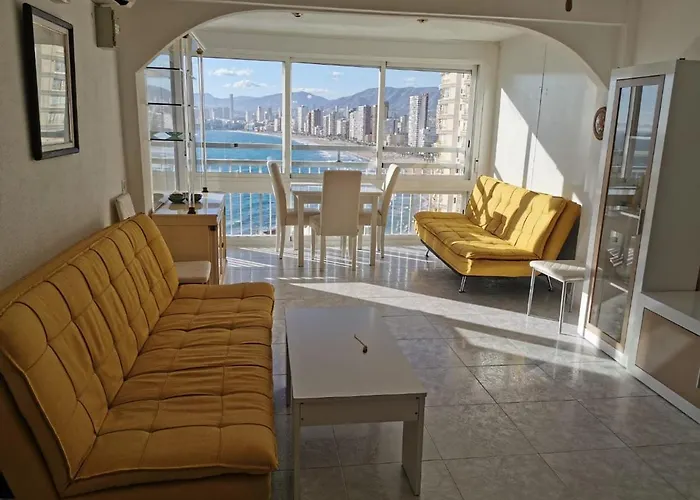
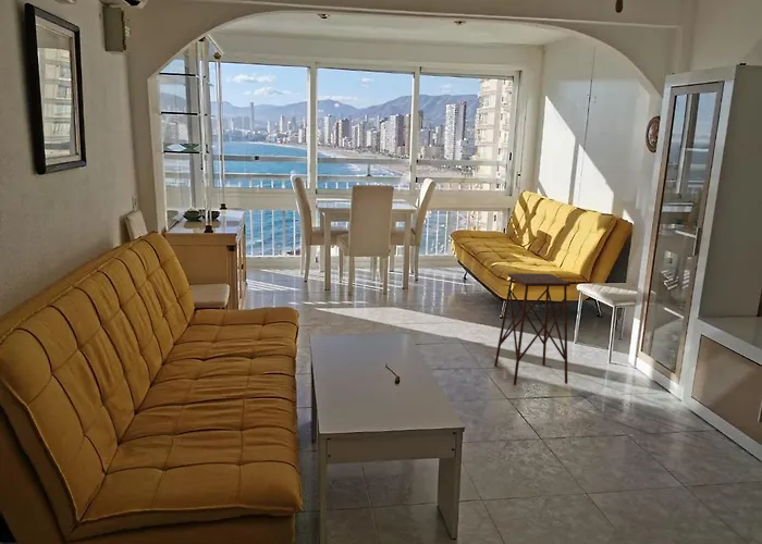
+ side table (533, 326)
